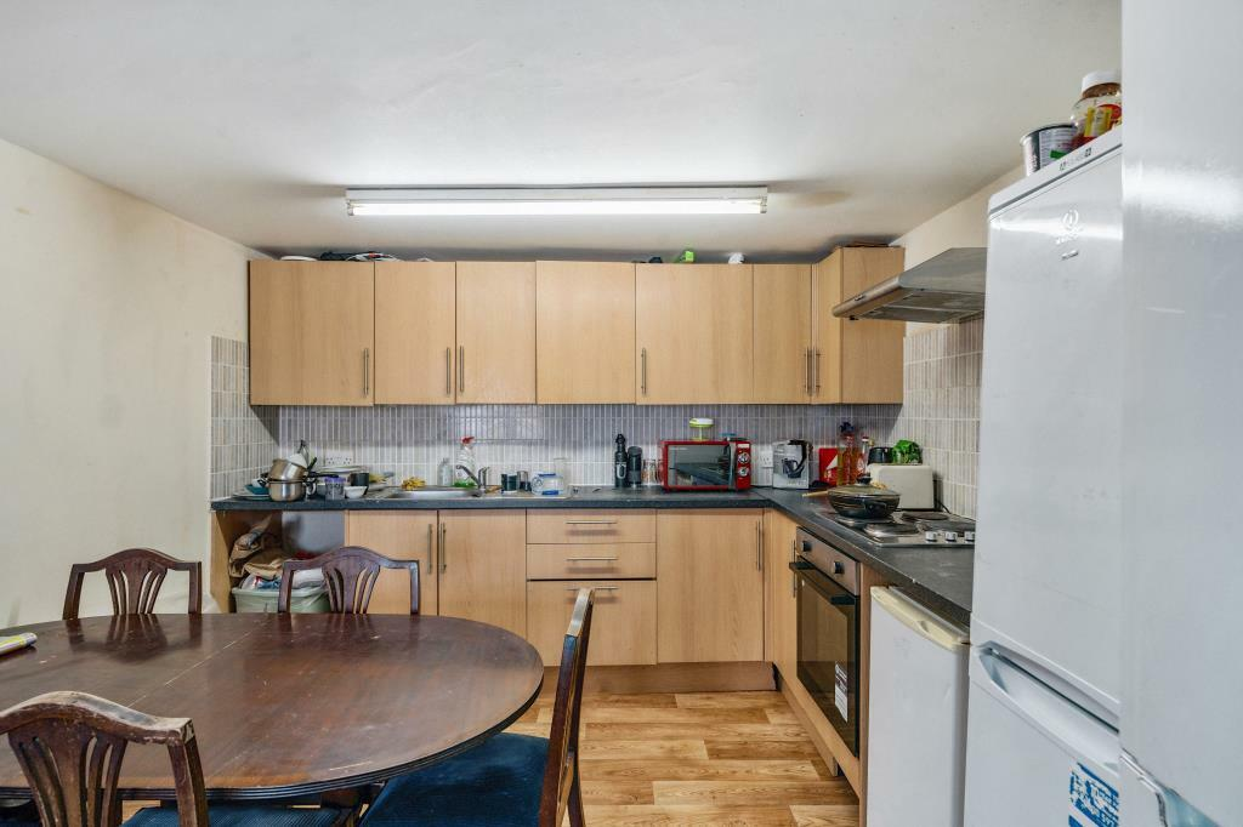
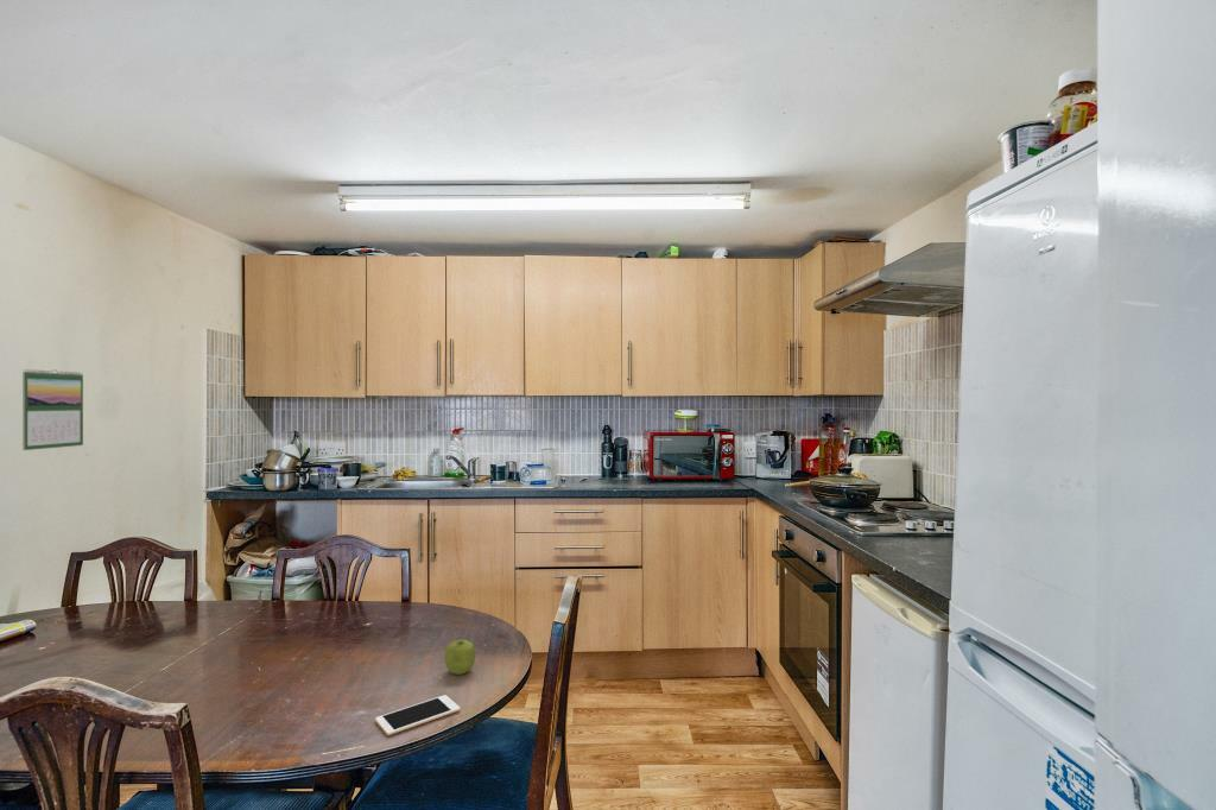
+ calendar (53, 409)
+ cell phone (418, 714)
+ fruit (460, 654)
